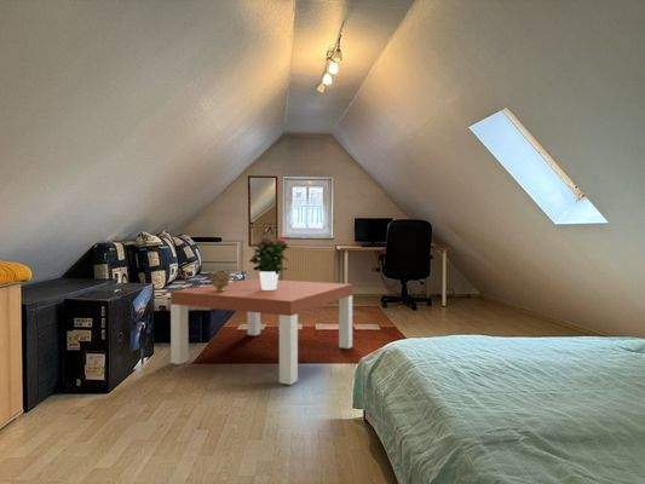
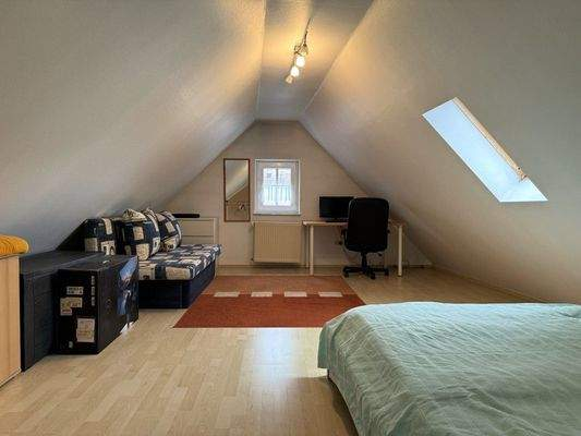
- potted flower (270, 261)
- coffee table (271, 313)
- decorative bowl (219, 281)
